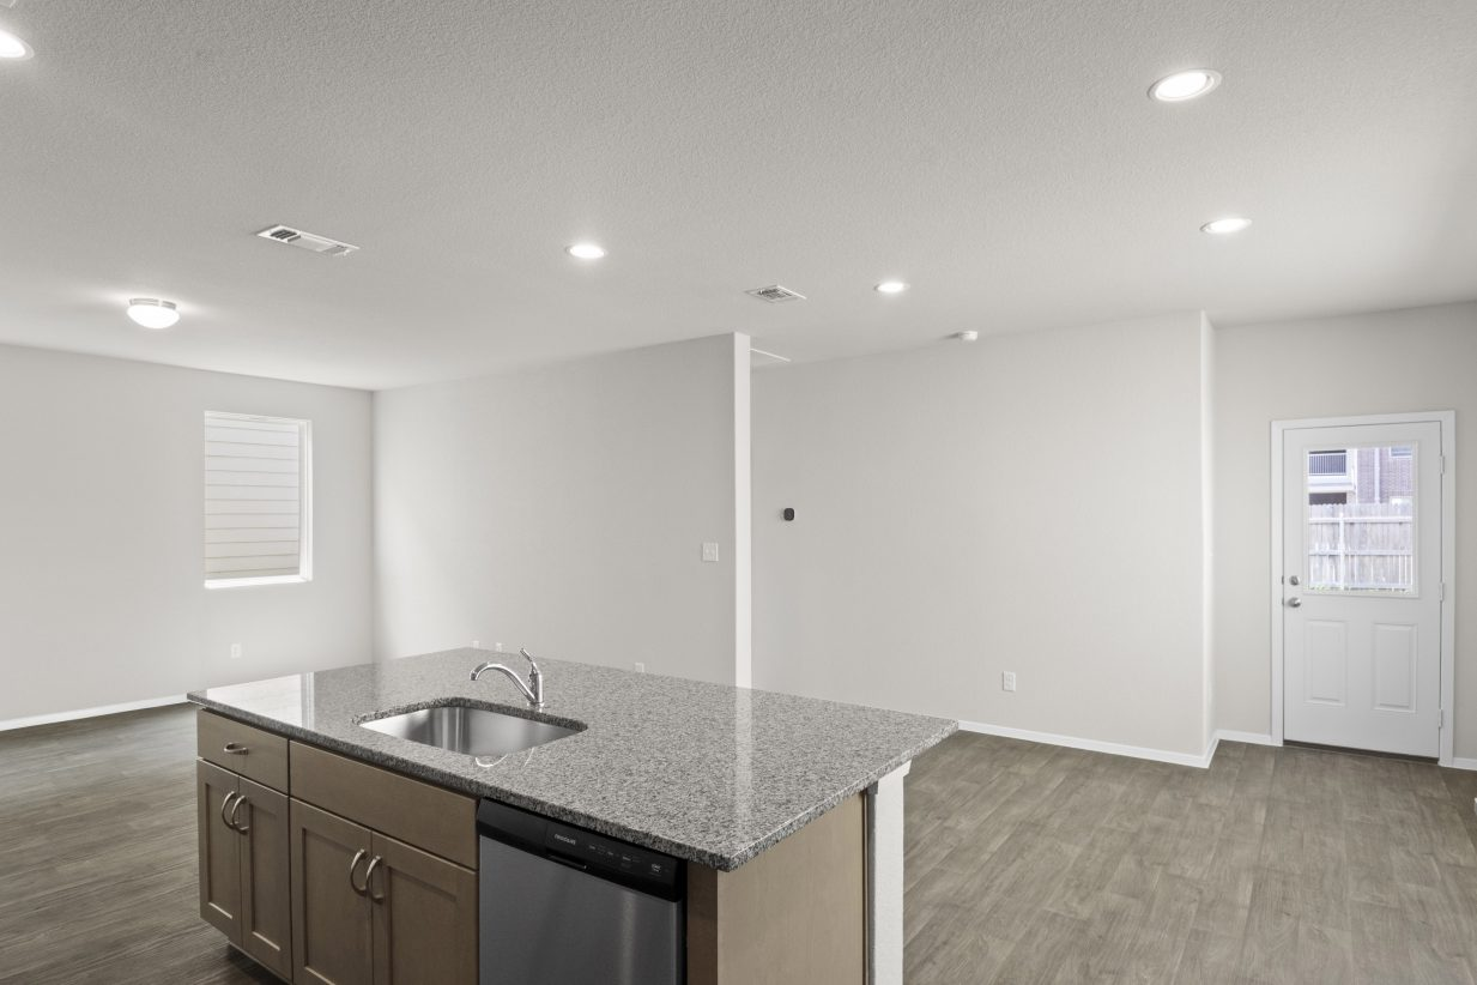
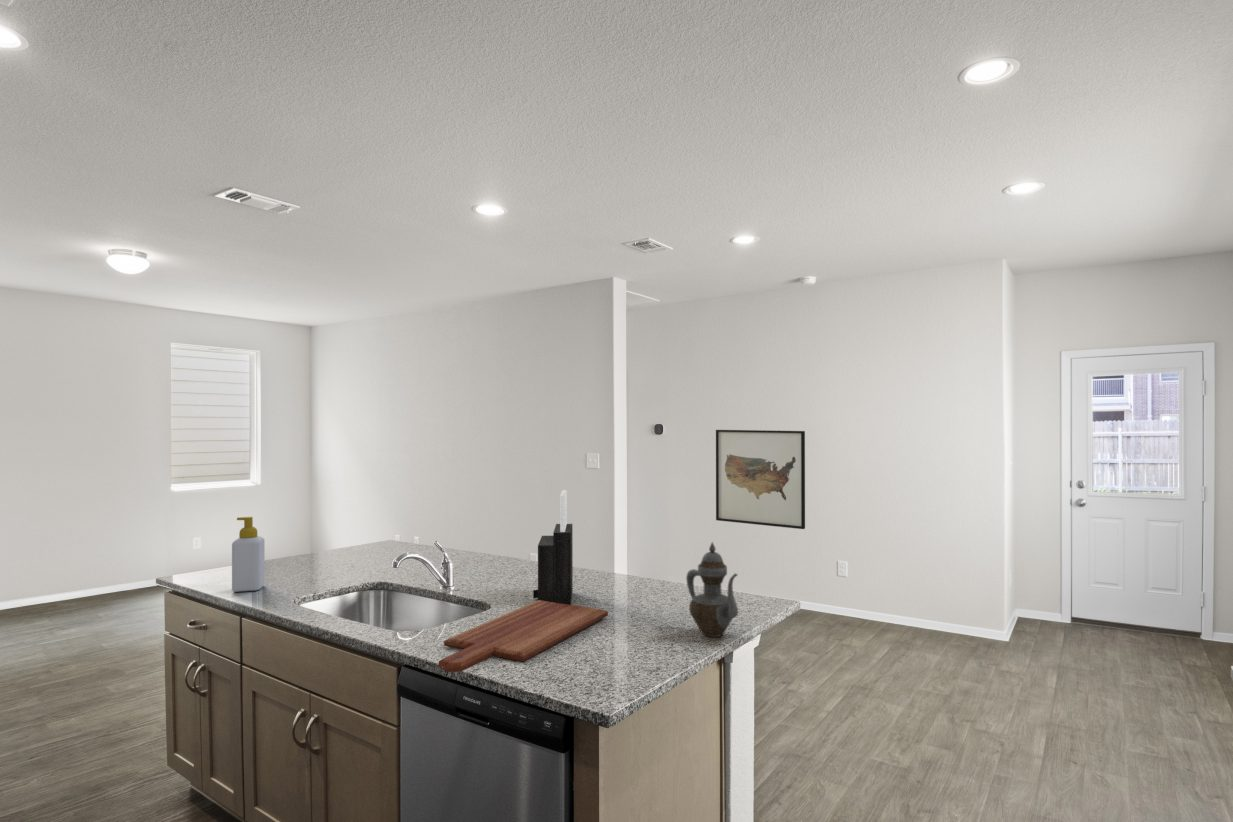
+ wall art (758, 477)
+ knife block (552, 545)
+ teapot (711, 587)
+ soap bottle (248, 553)
+ cutting board (528, 628)
